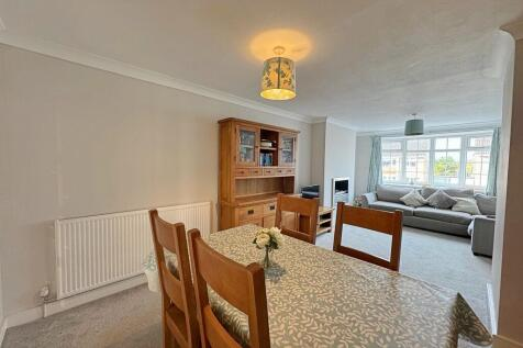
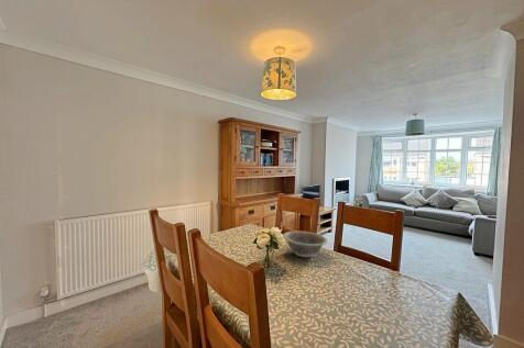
+ decorative bowl (304, 245)
